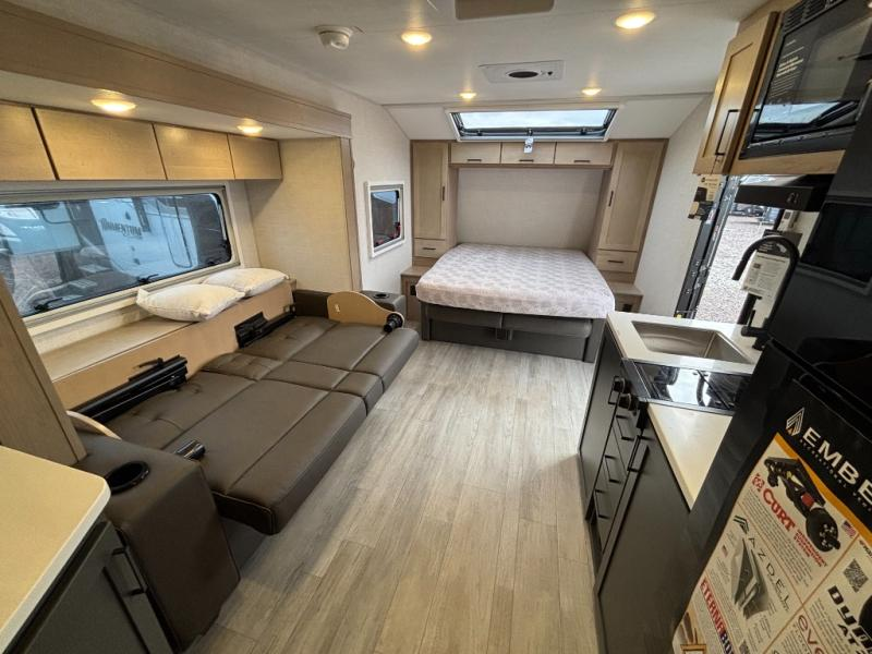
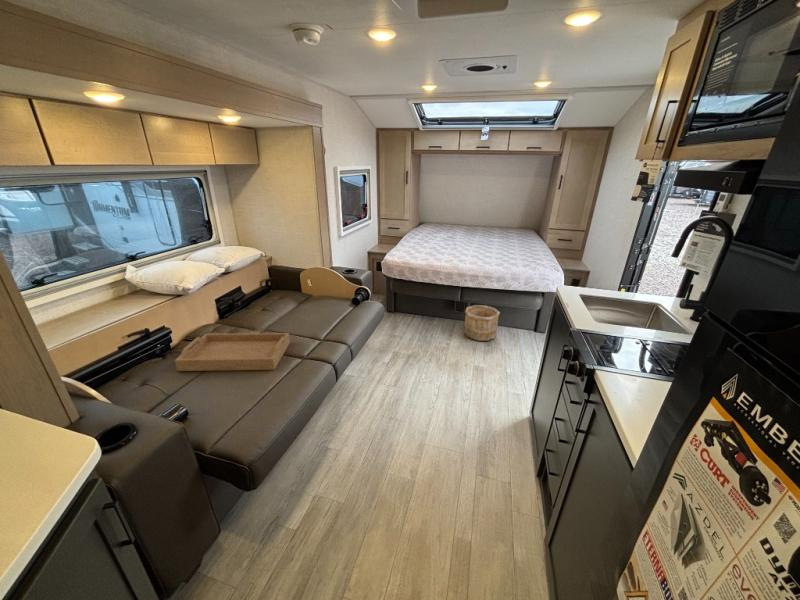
+ serving tray (237, 349)
+ wooden bucket (480, 322)
